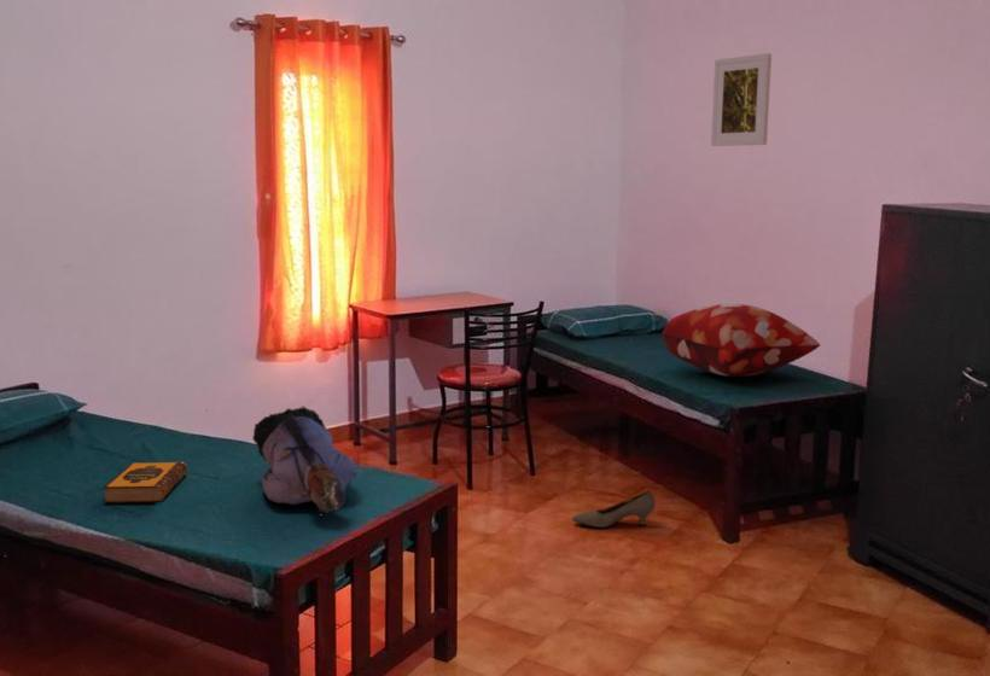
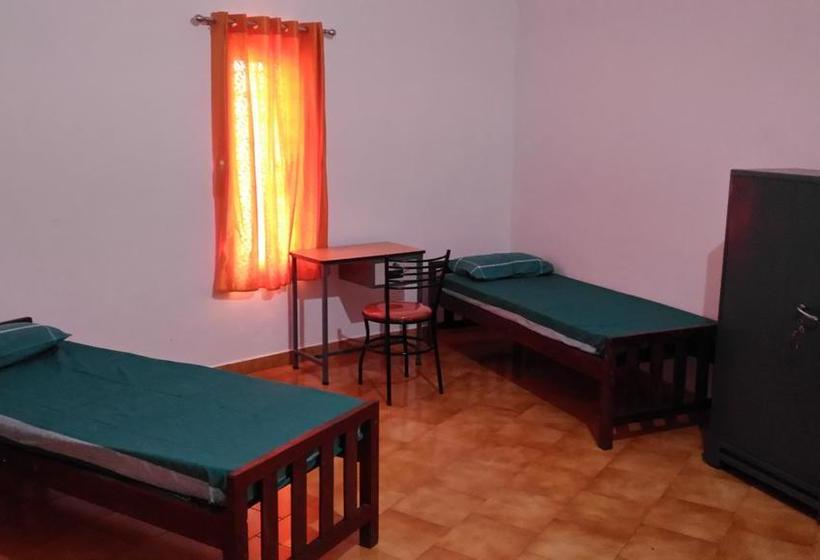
- decorative pillow (738, 339)
- shoe (613, 507)
- hardback book (147, 480)
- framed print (740, 101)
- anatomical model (311, 459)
